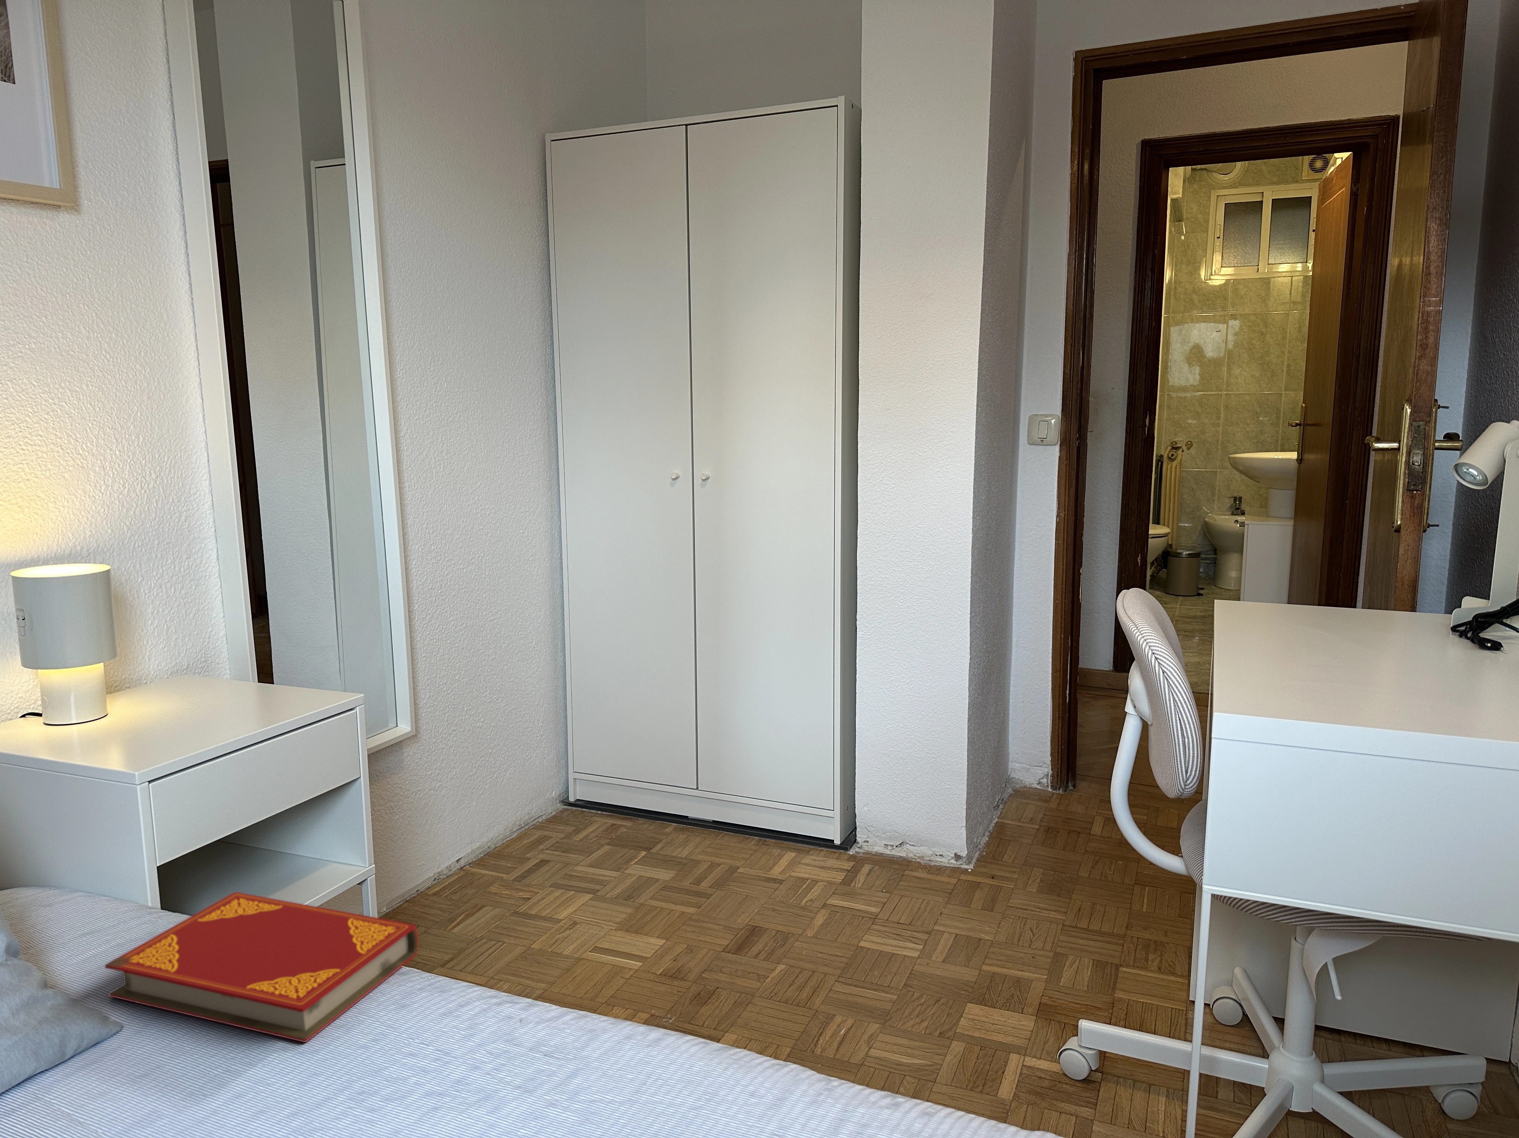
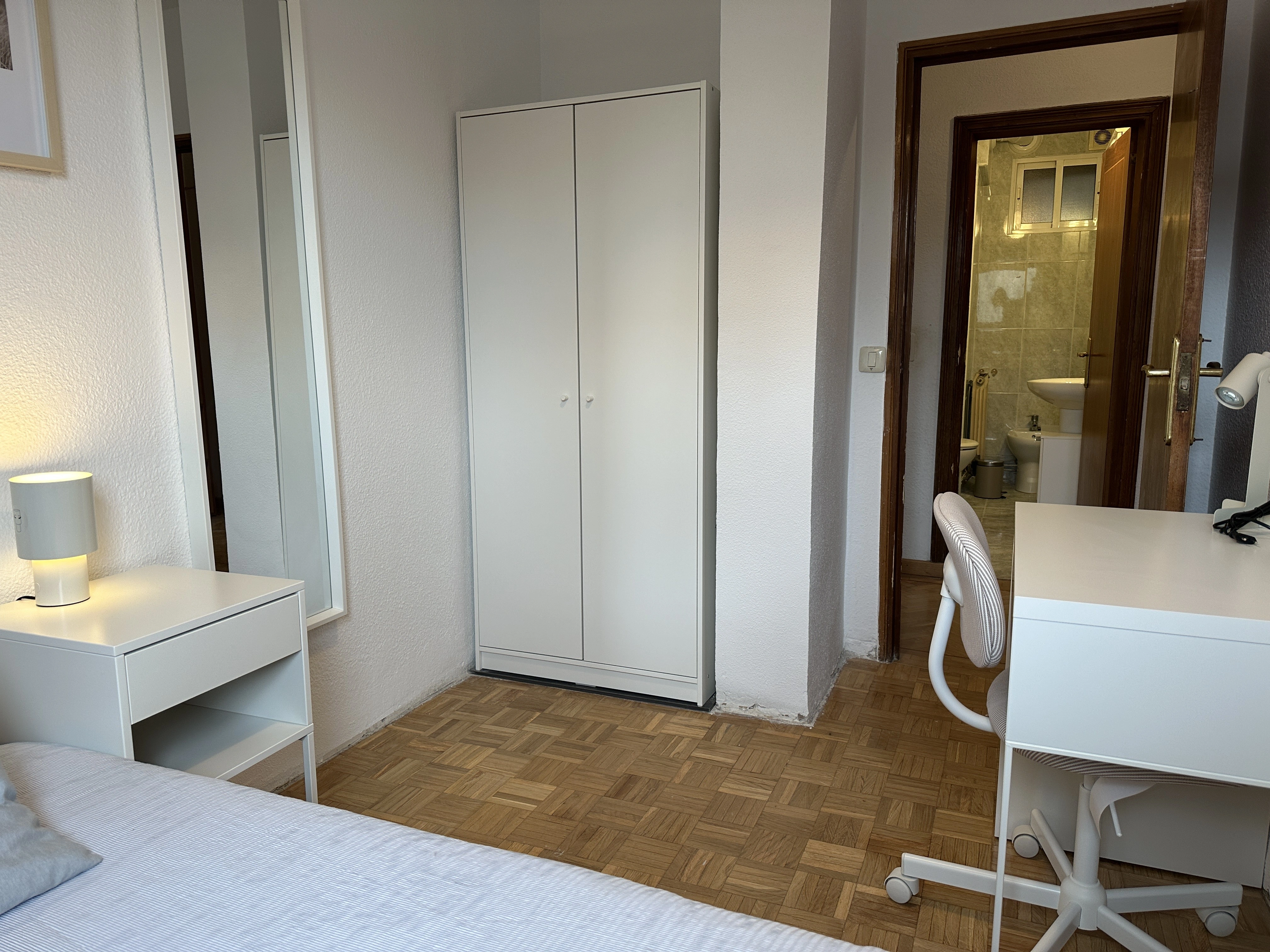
- hardback book (268, 959)
